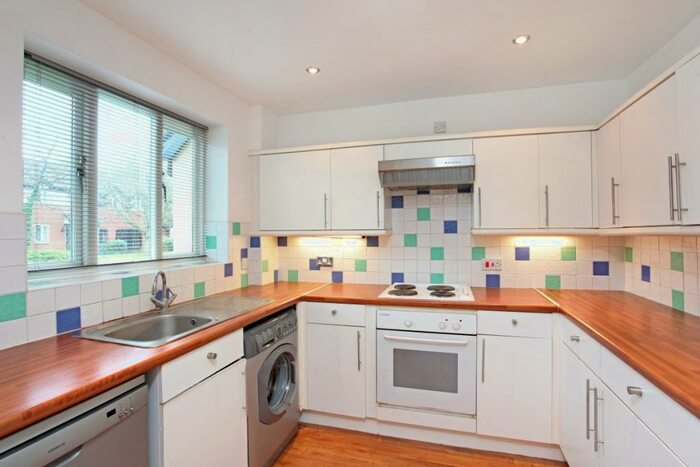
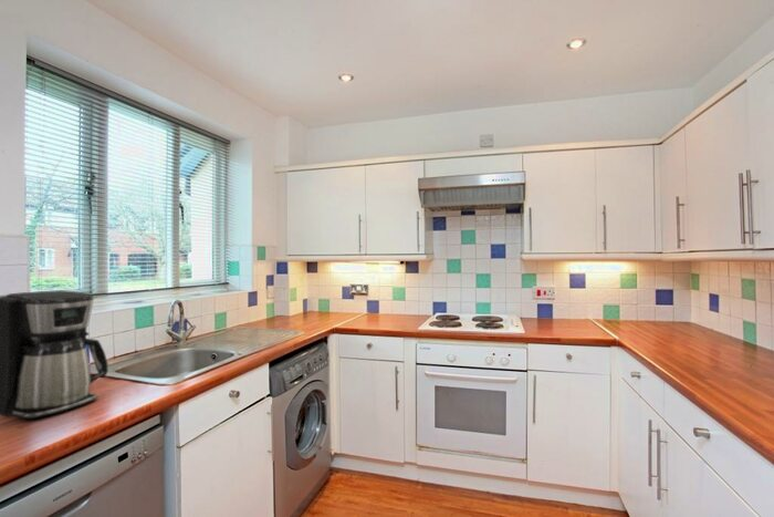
+ coffee maker (52, 345)
